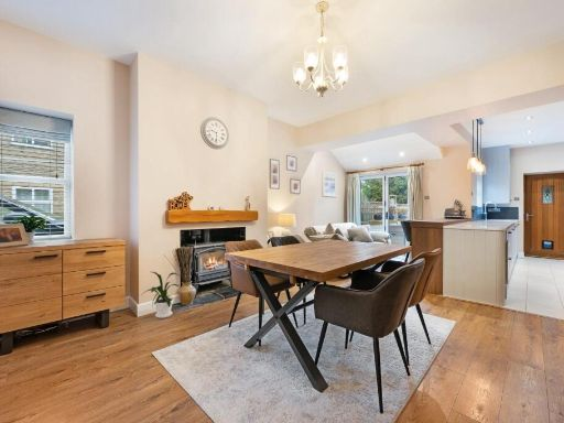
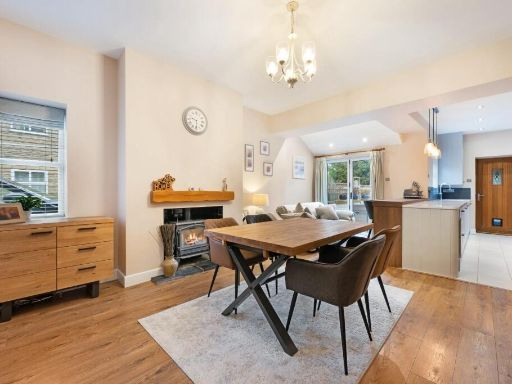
- house plant (162, 292)
